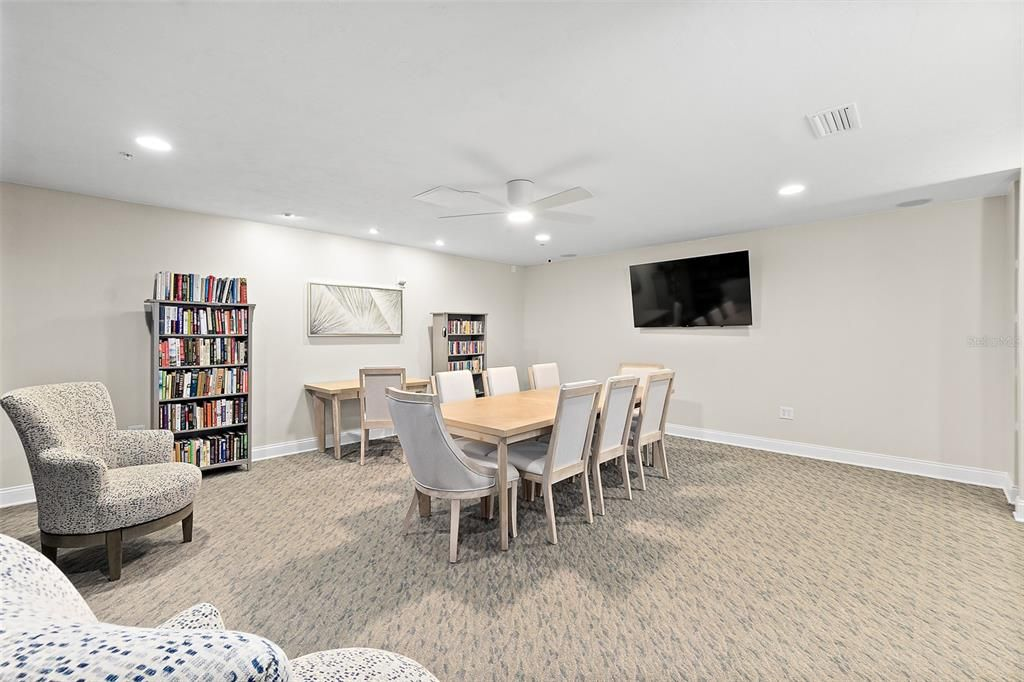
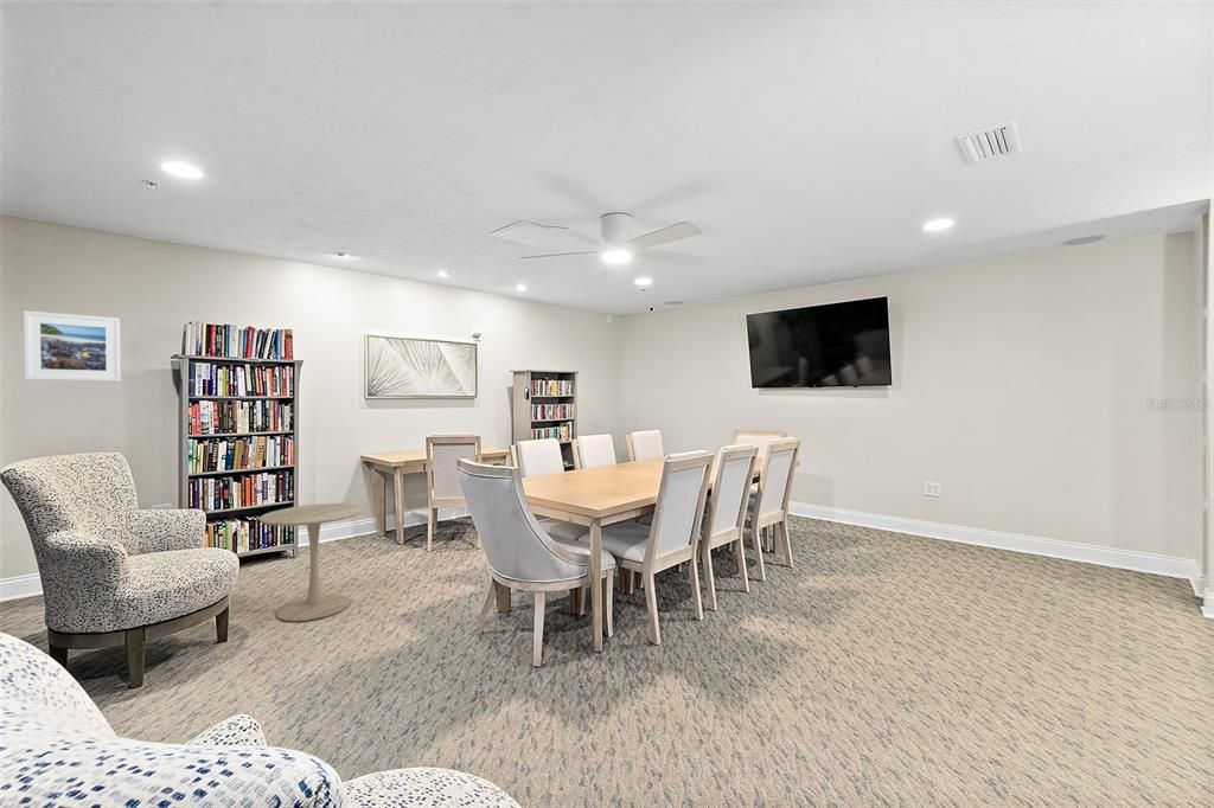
+ side table (314, 559)
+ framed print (74, 347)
